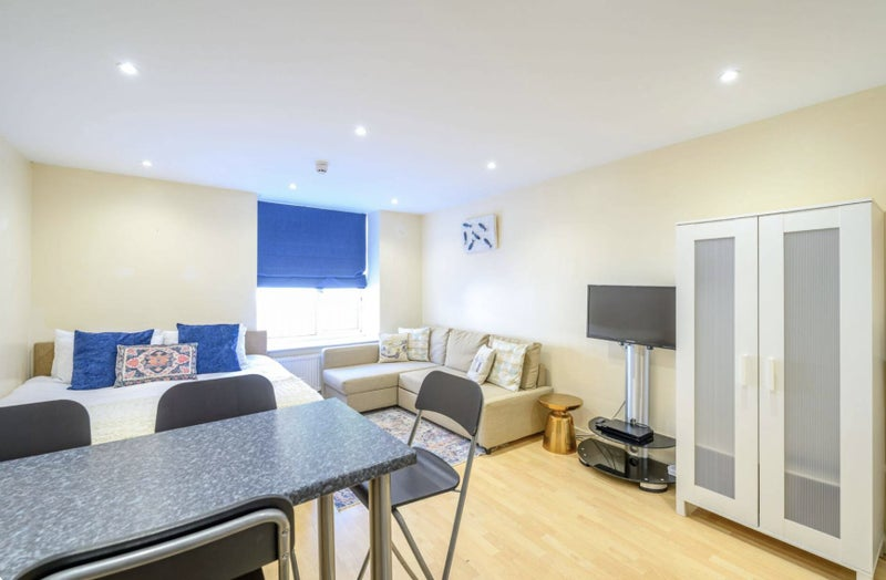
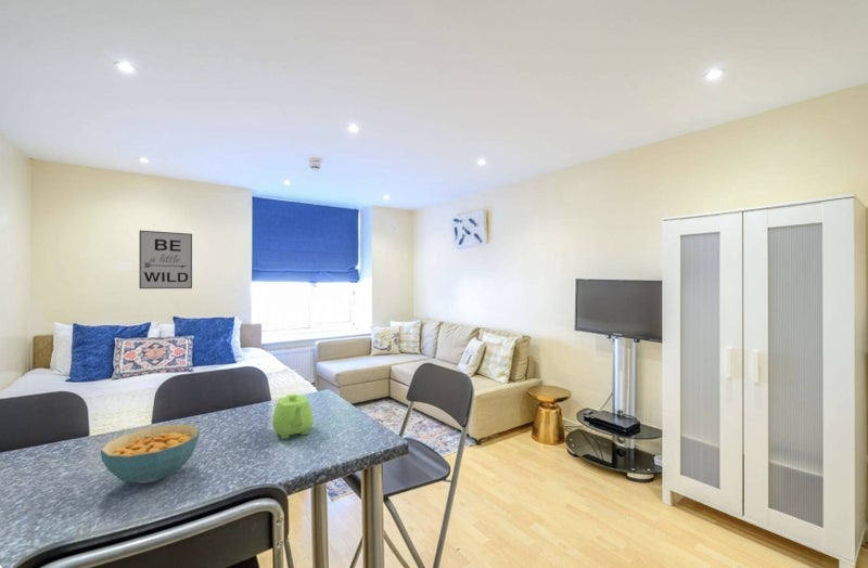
+ cereal bowl (153, 457)
+ wall art (166, 260)
+ teapot (293, 414)
